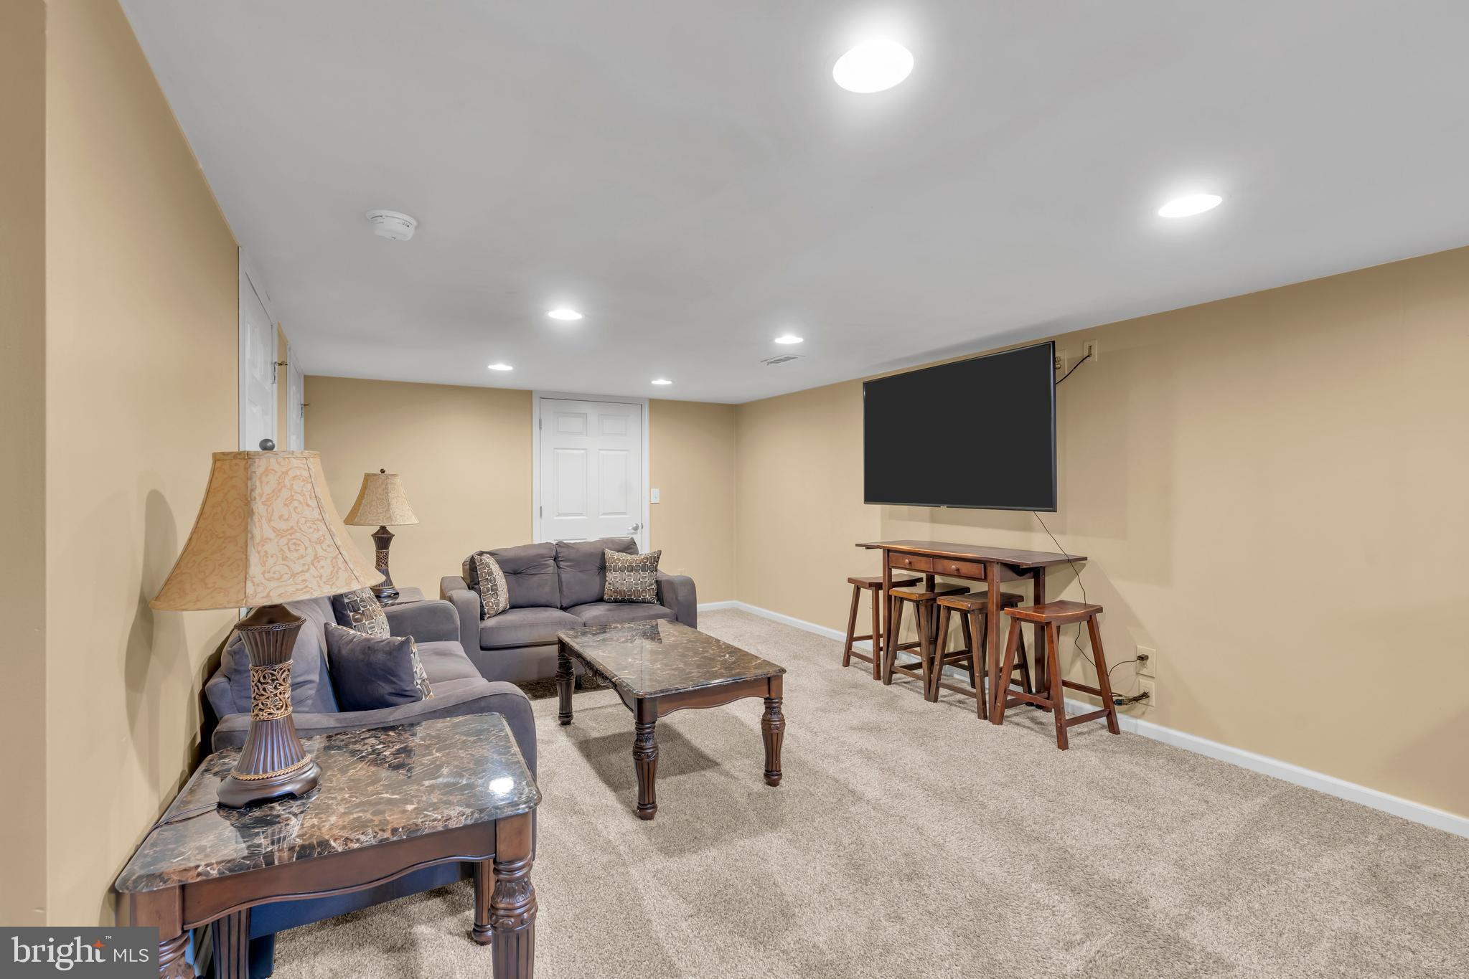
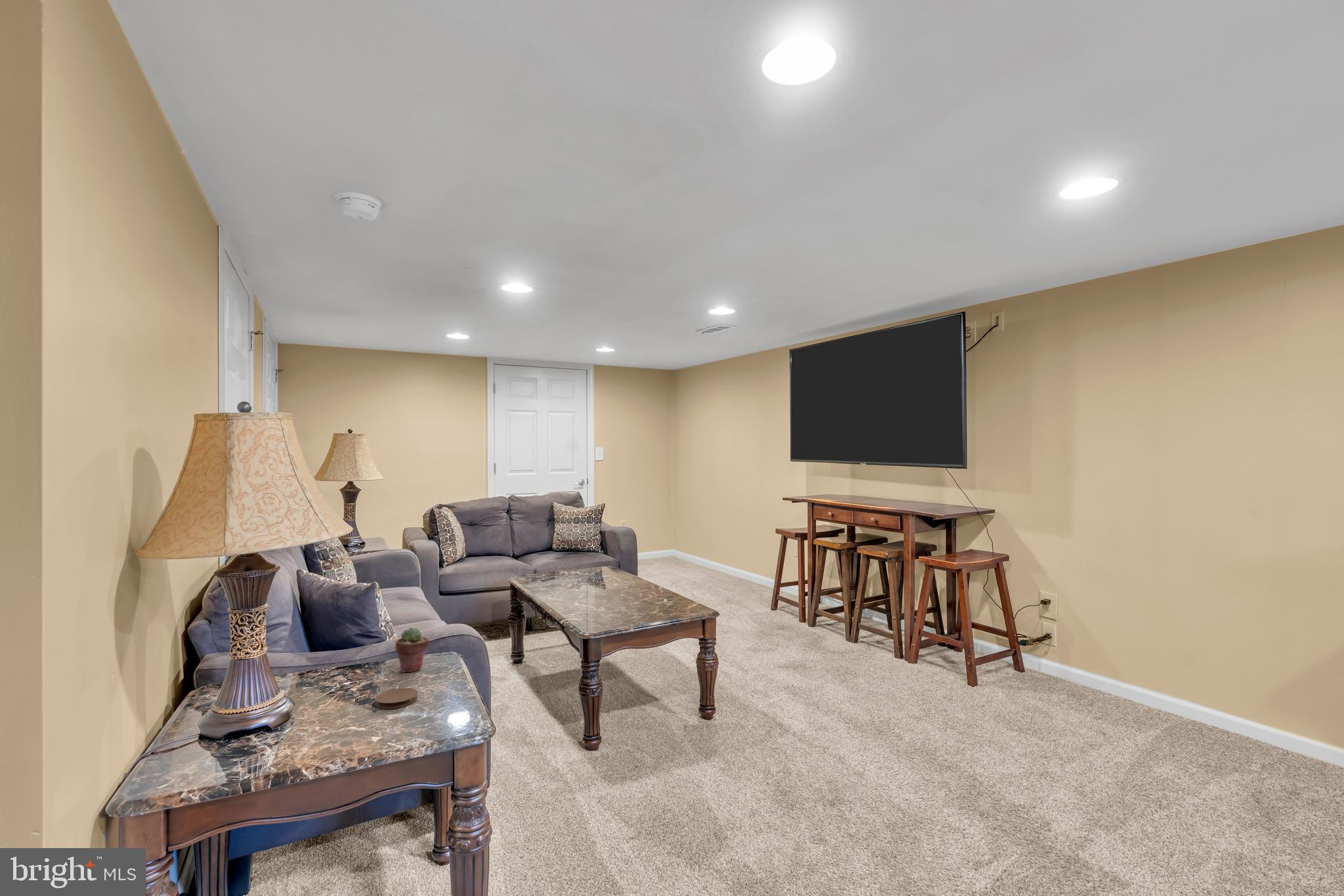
+ potted succulent (412, 648)
+ coaster (397, 698)
